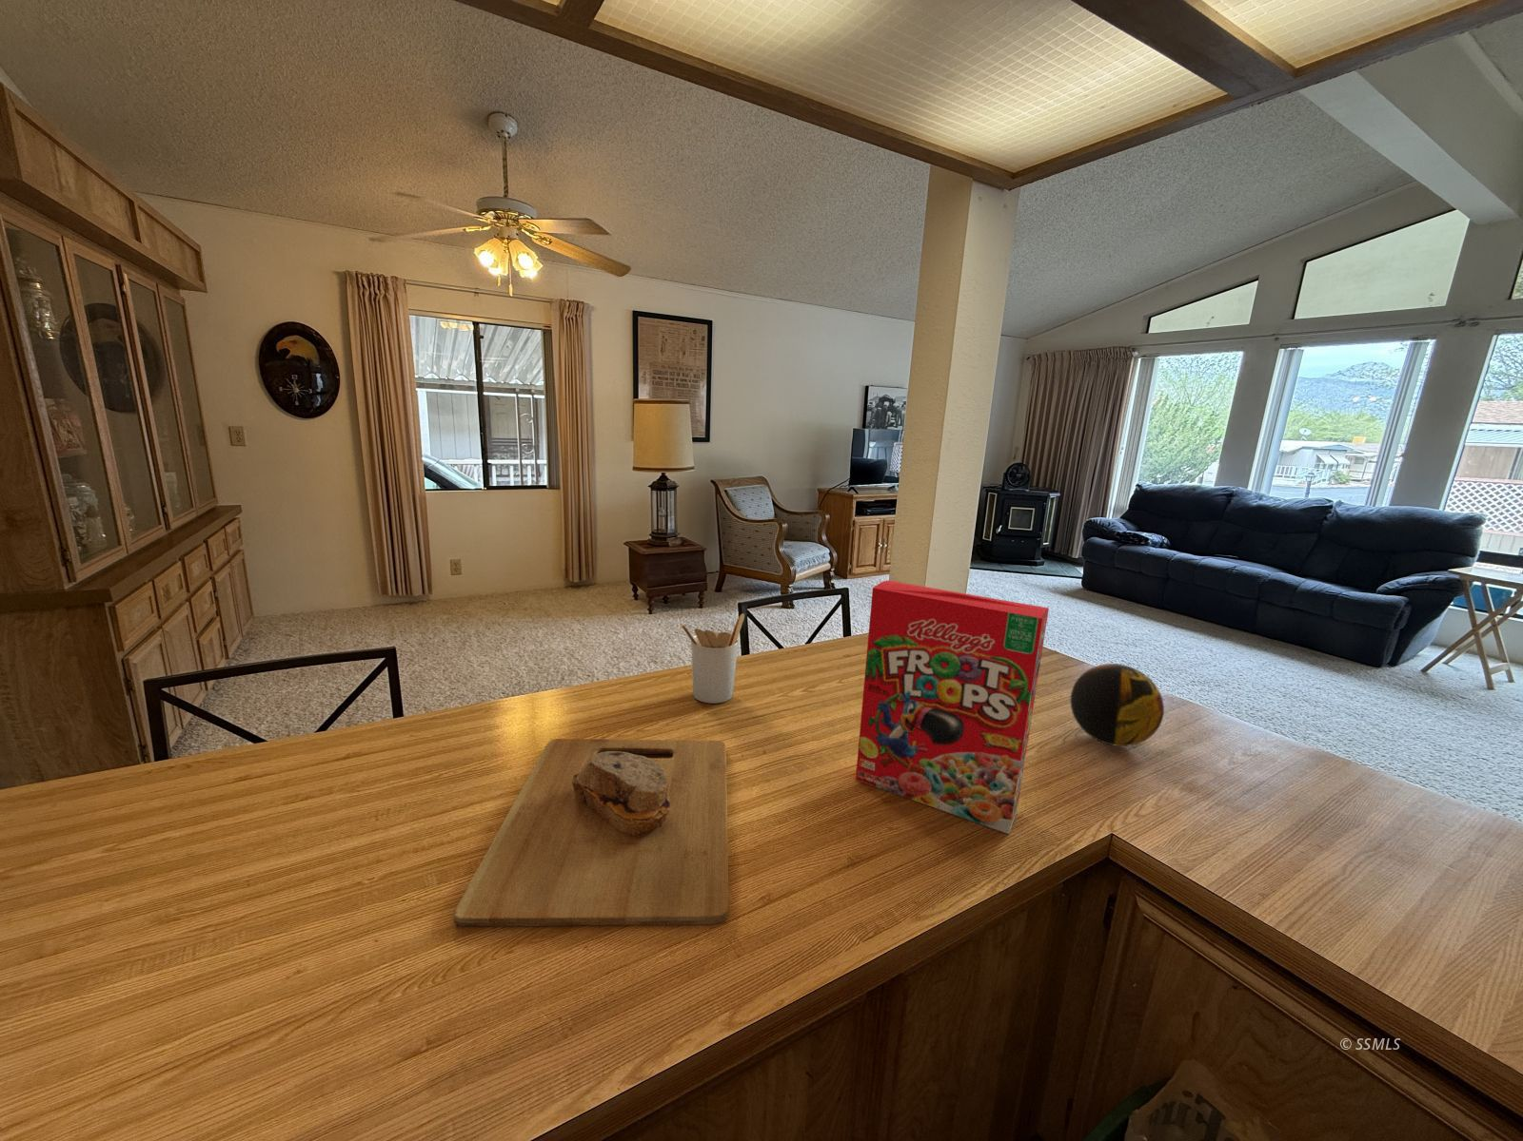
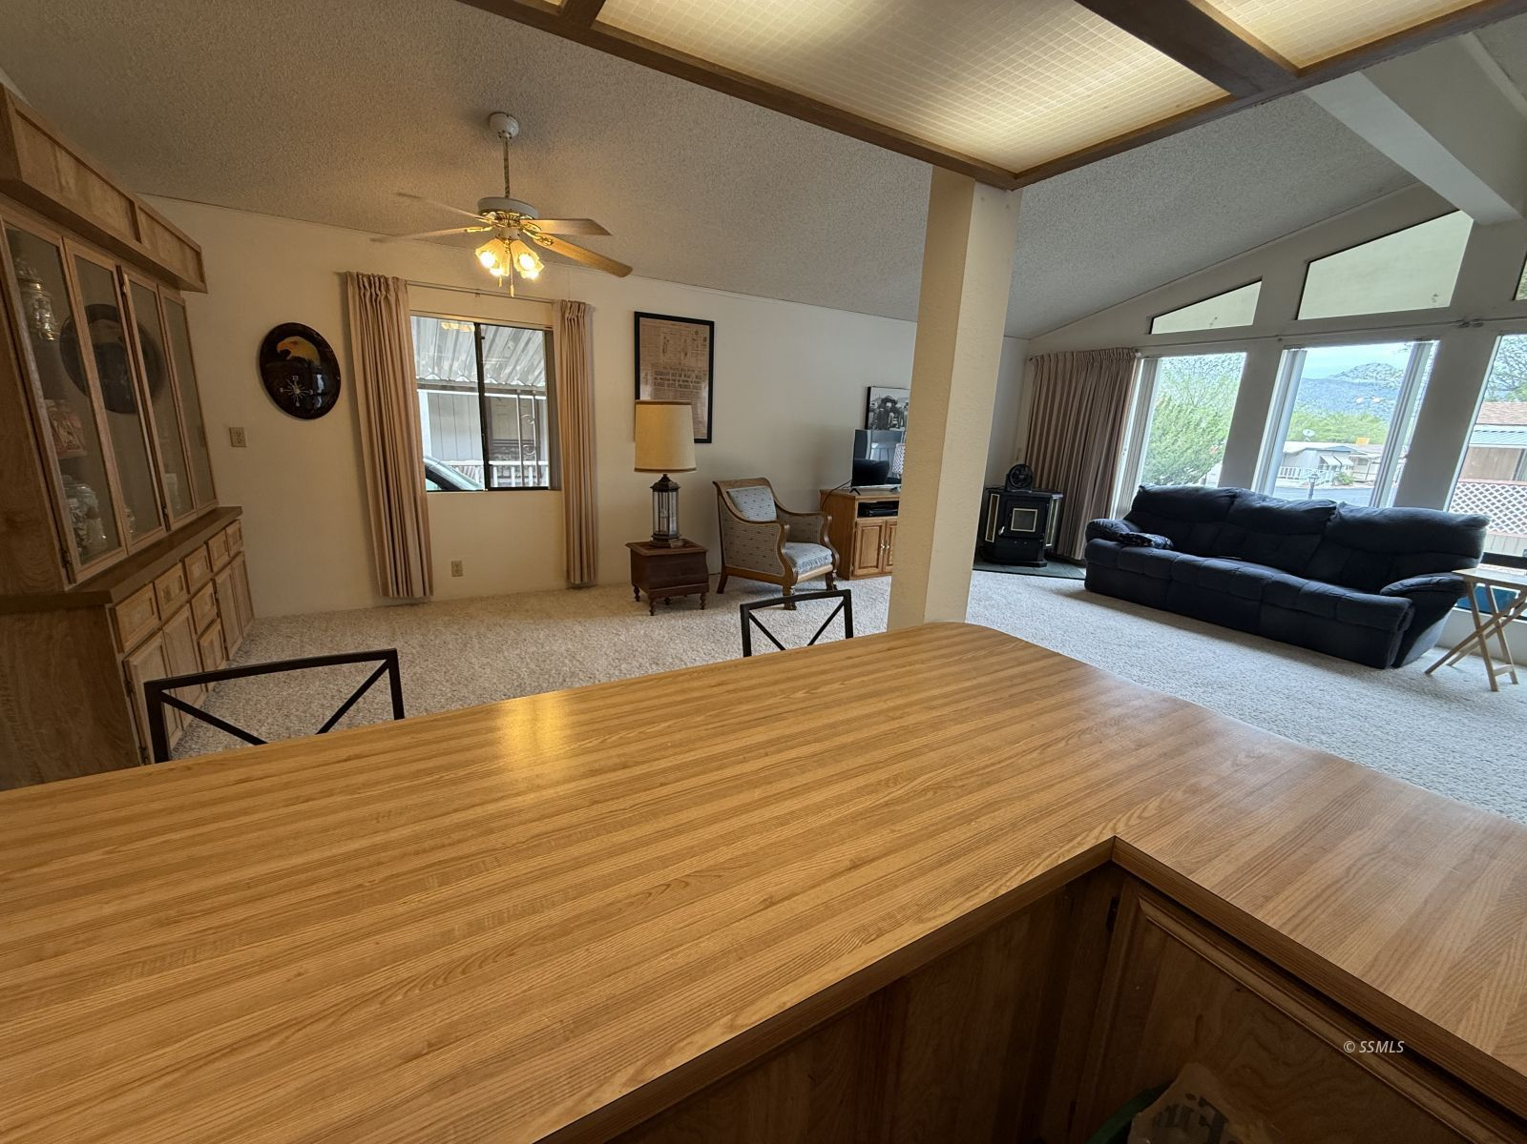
- utensil holder (714, 658)
- decorative orb (1115, 704)
- cutting board (620, 790)
- cereal box (944, 699)
